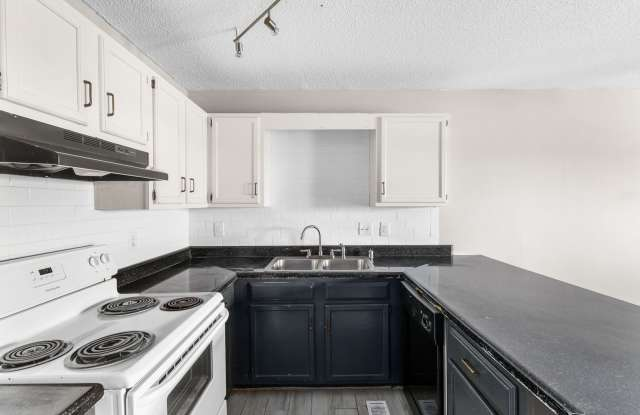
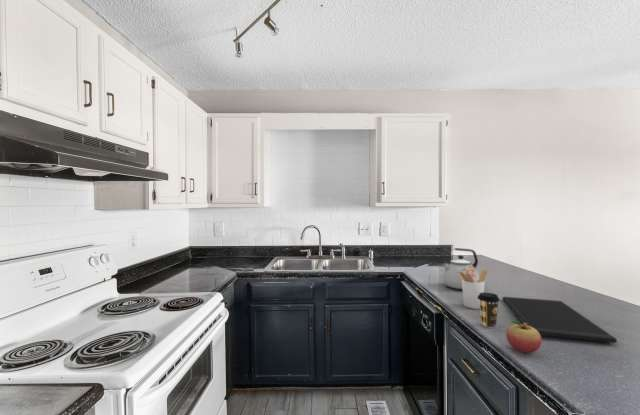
+ coffee cup (488, 309)
+ cutting board (548, 315)
+ fruit (523, 335)
+ utensil holder (470, 287)
+ kettle (460, 267)
